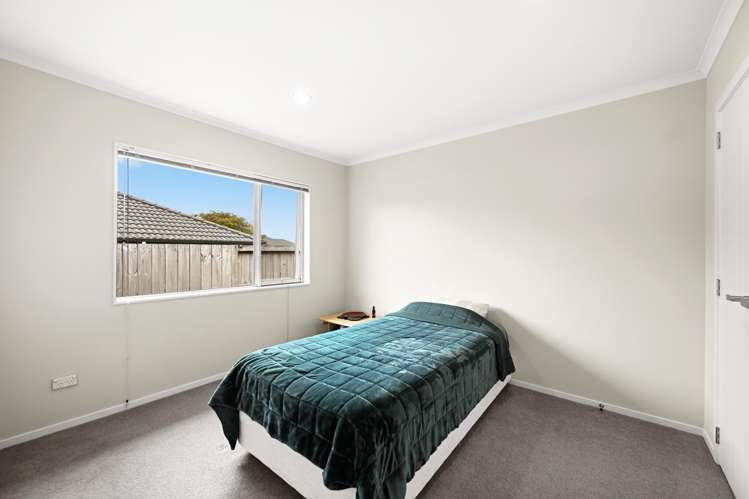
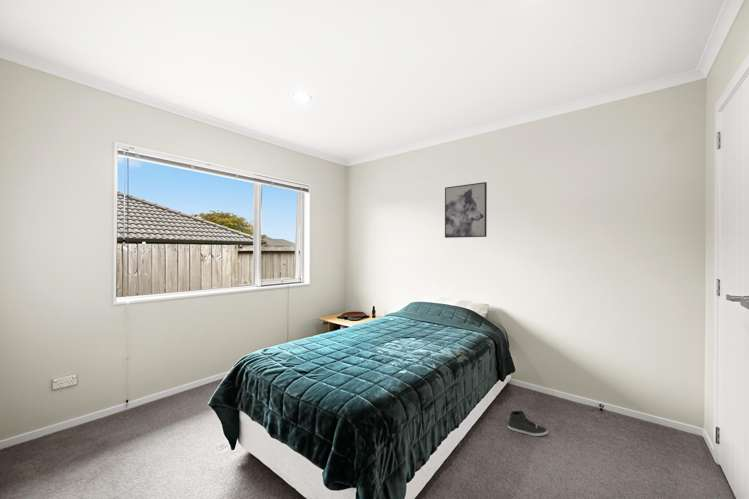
+ sneaker (527, 422)
+ wall art (464, 211)
